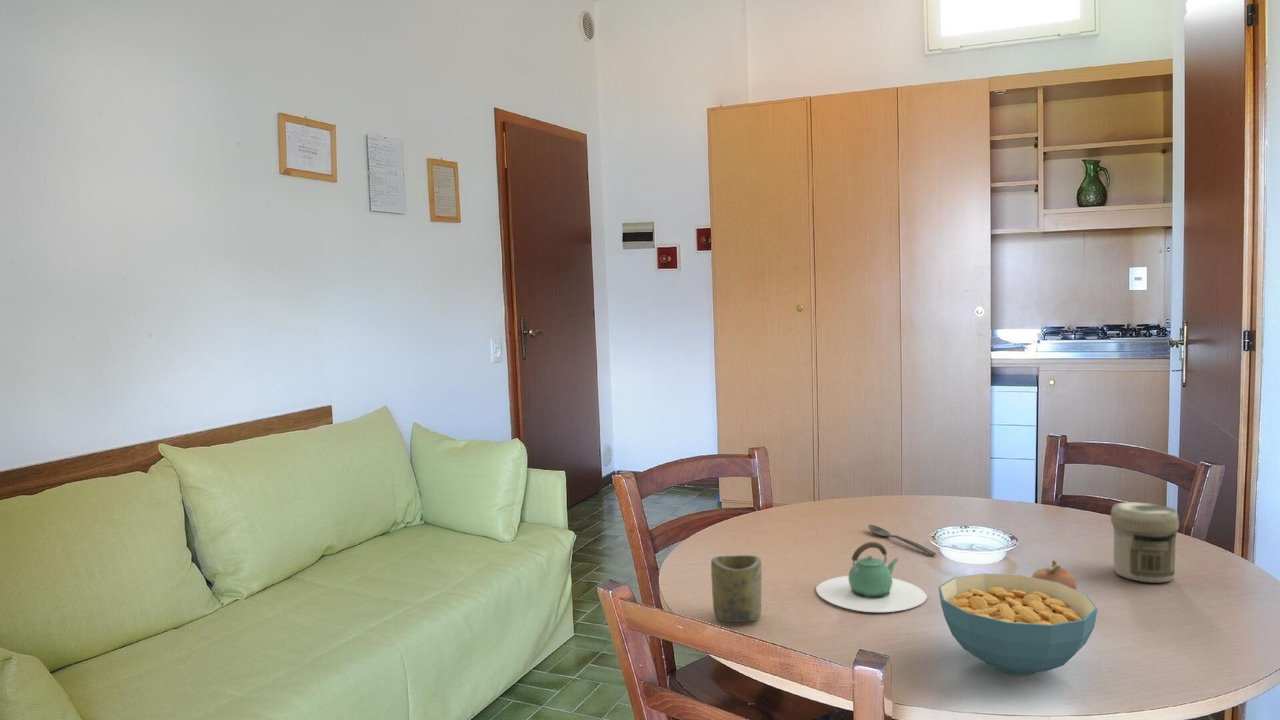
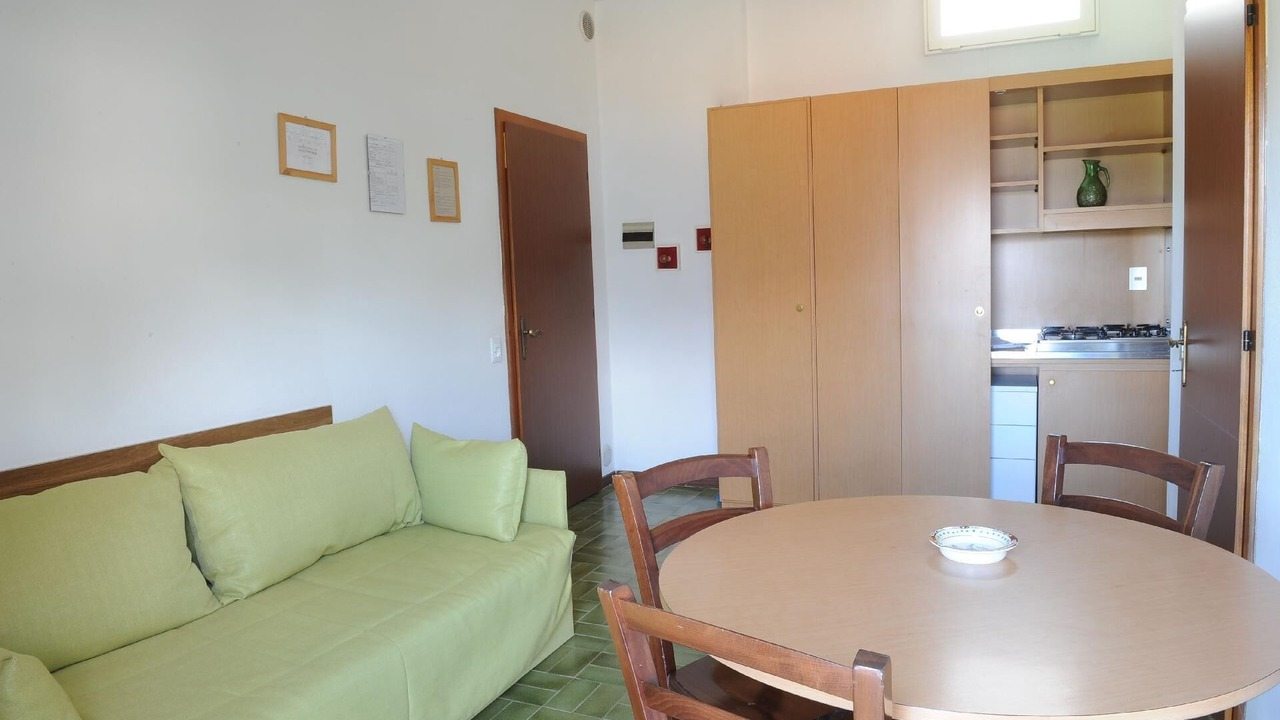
- cup (736, 588)
- teapot (870, 567)
- cereal bowl (1014, 631)
- jar (1143, 541)
- spoon (900, 539)
- fruit (1052, 581)
